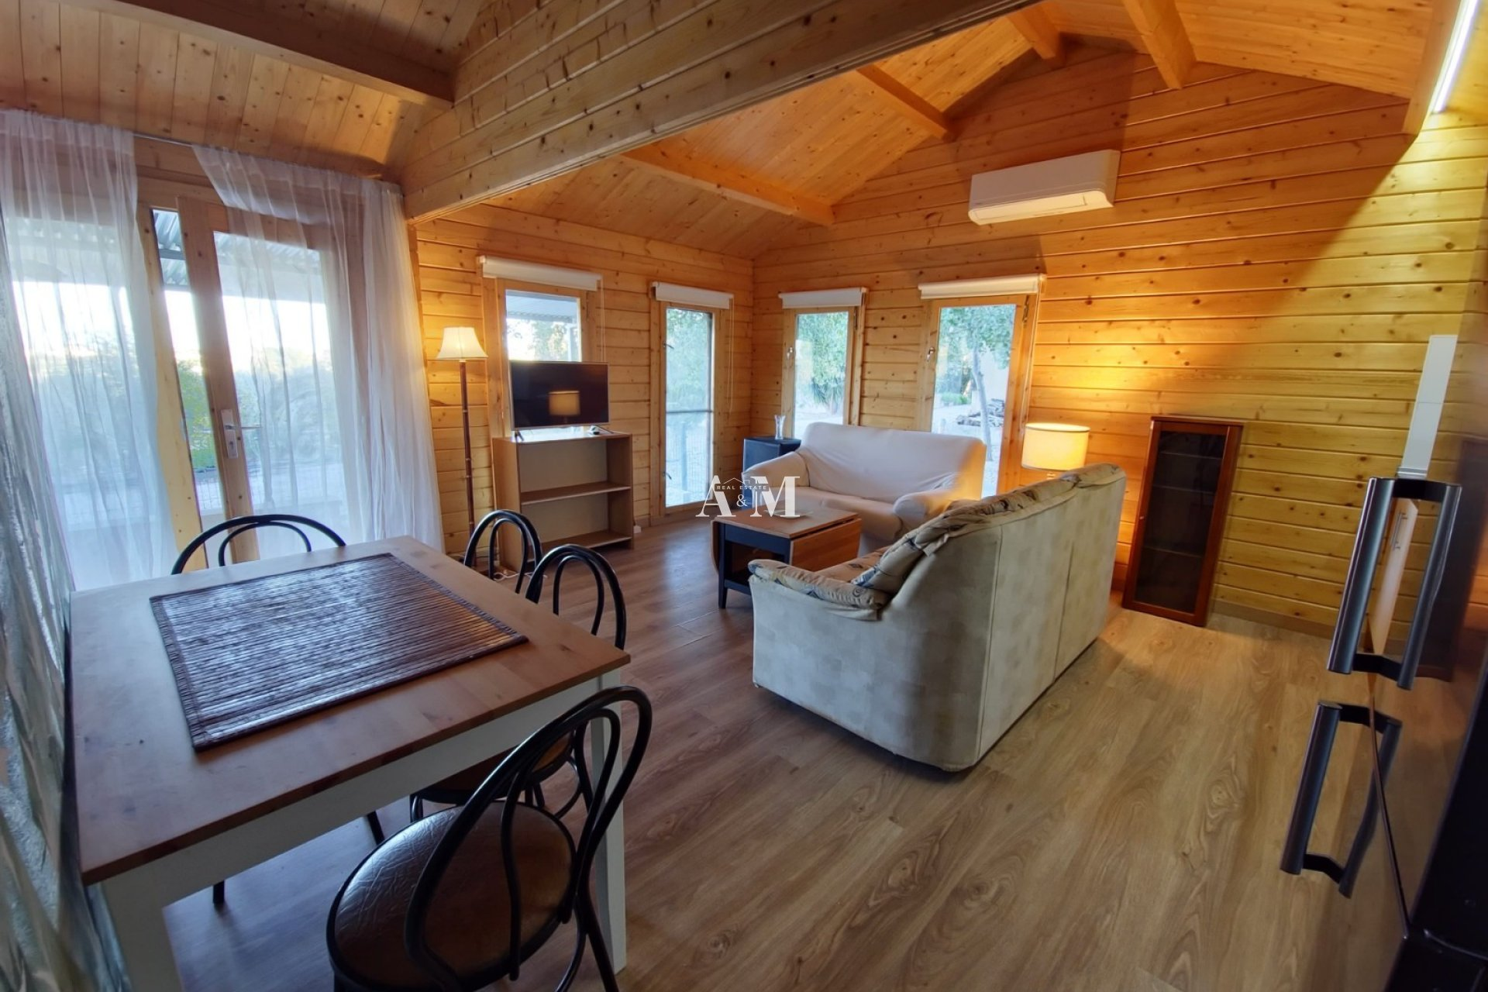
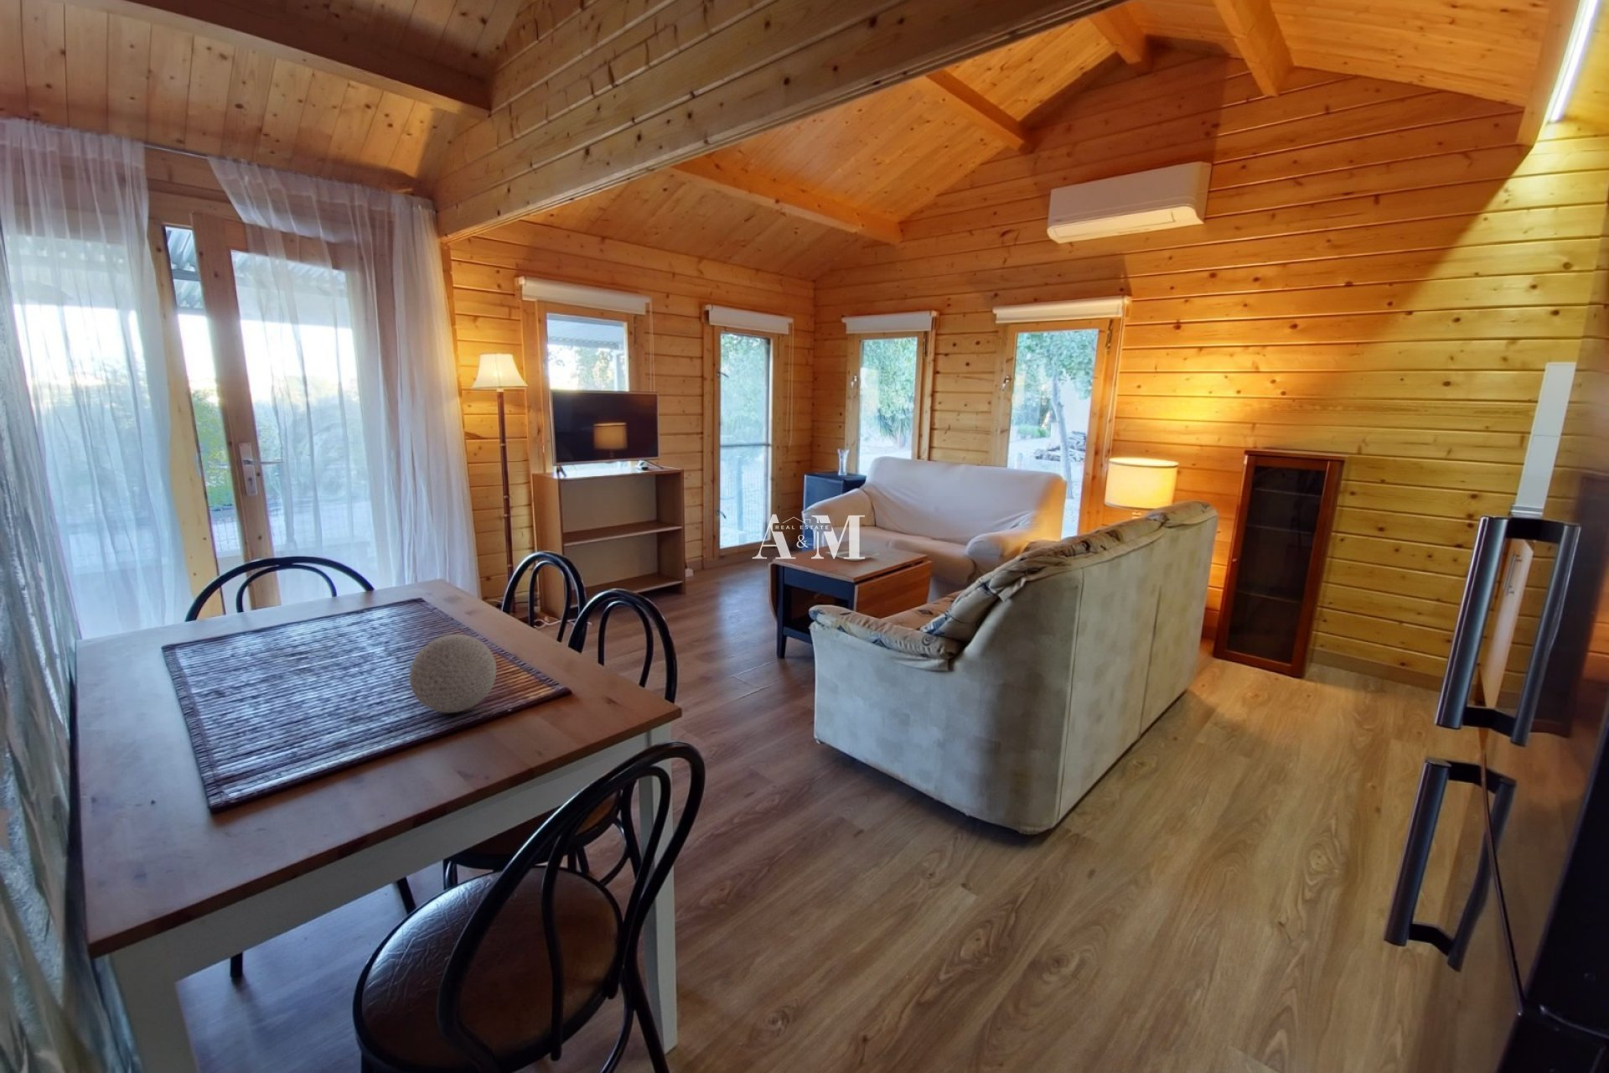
+ decorative ball (454, 673)
